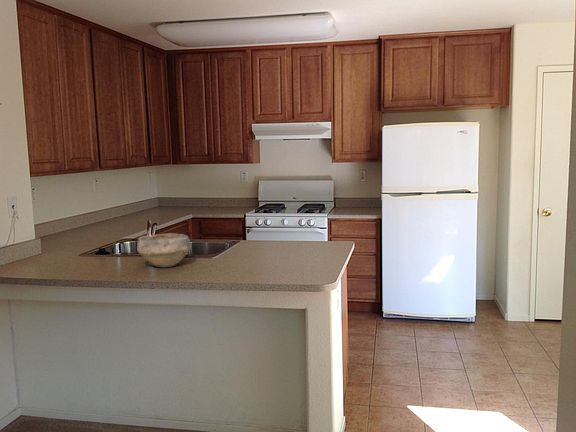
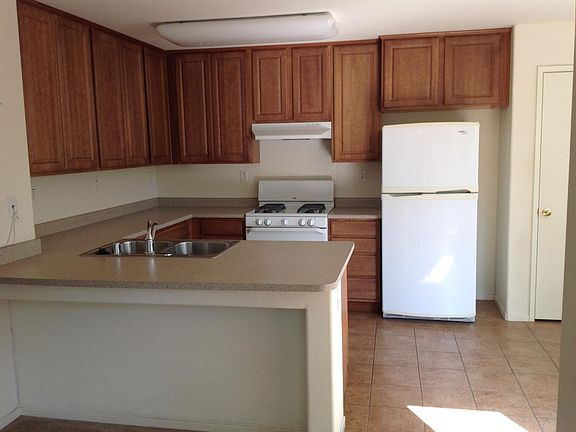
- bowl (164, 251)
